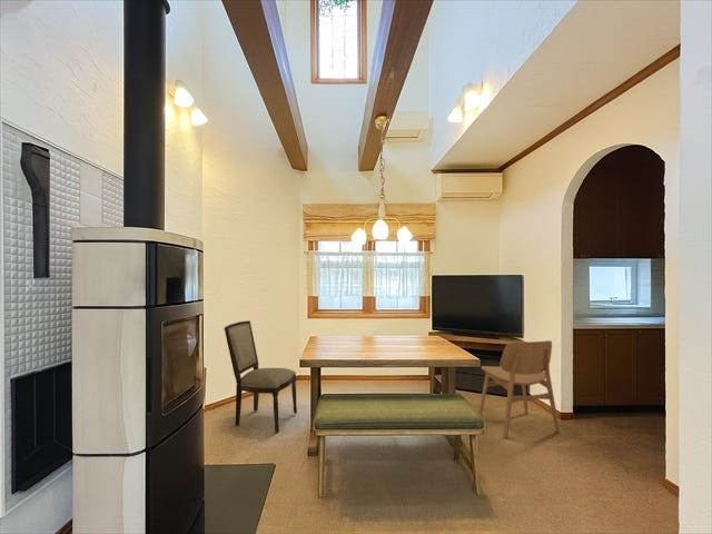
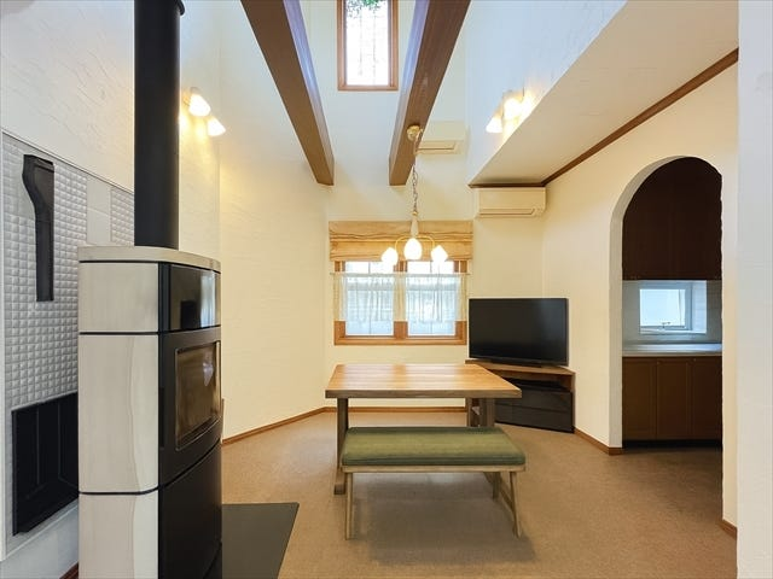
- dining chair (516, 379)
- dining chair (261, 372)
